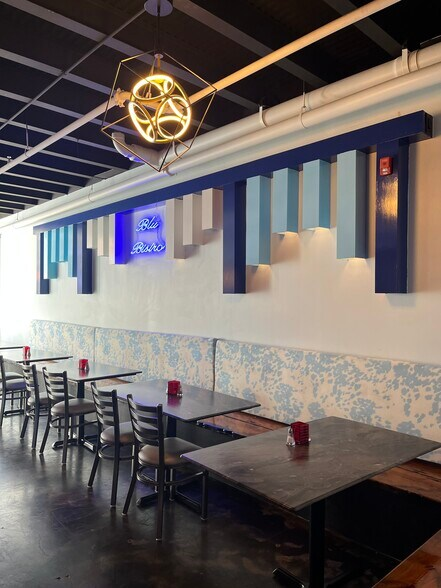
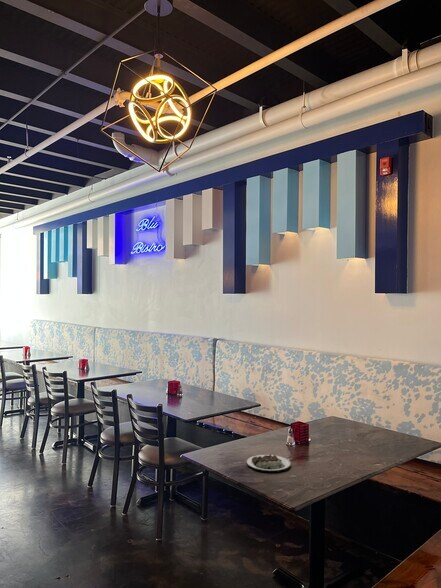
+ plate (268, 461)
